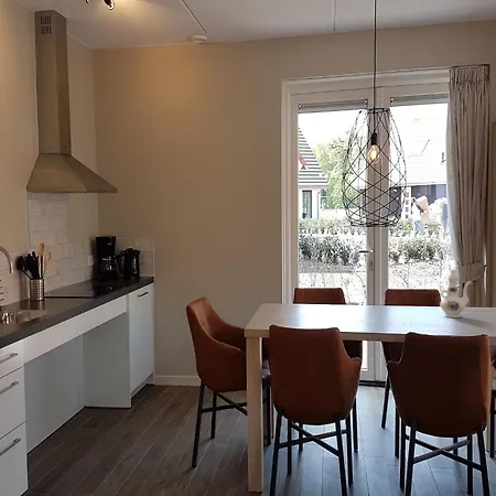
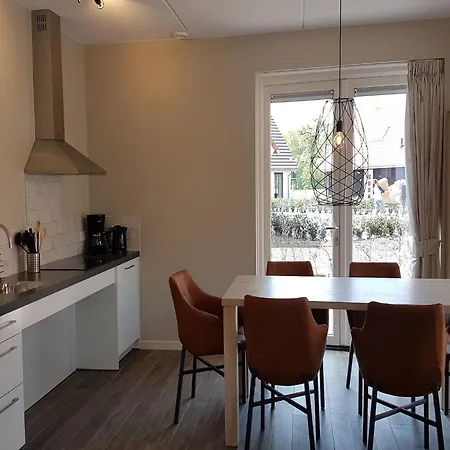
- chinaware (455, 292)
